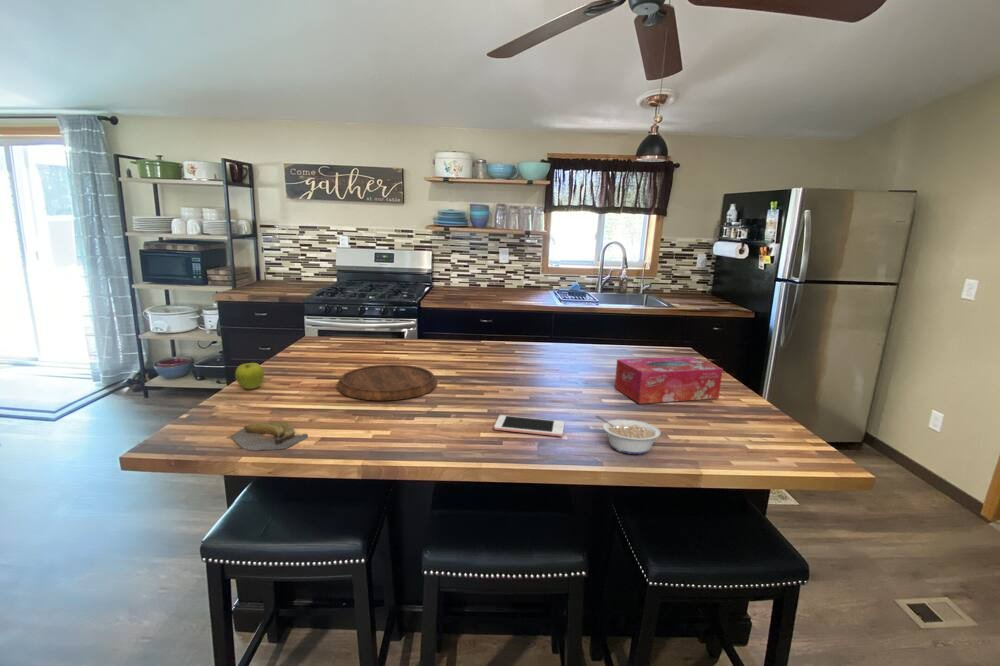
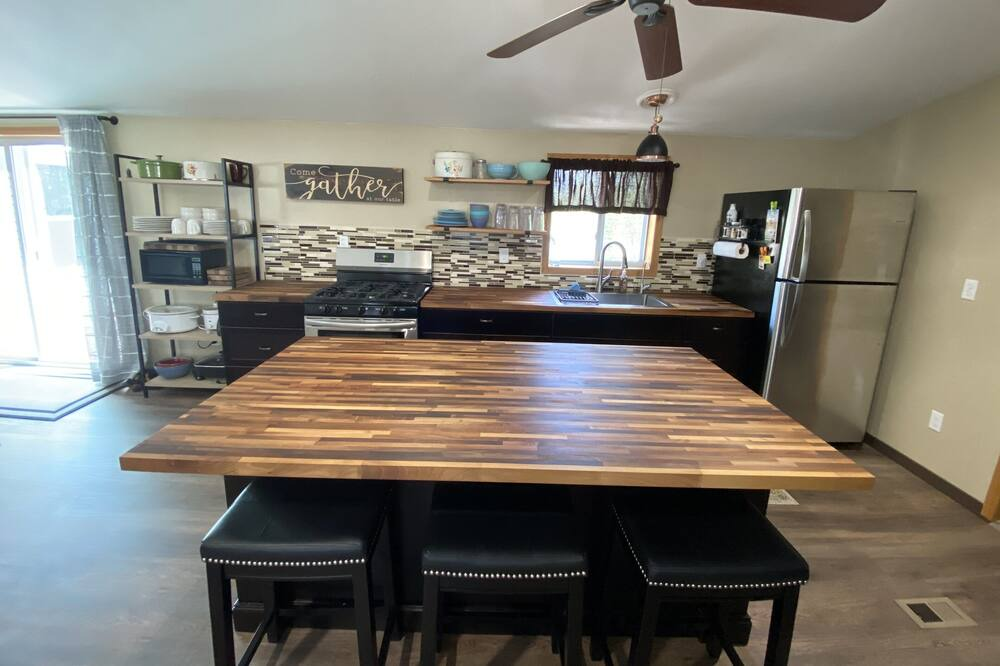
- legume (628, 436)
- cutting board (388, 380)
- fruit (249, 375)
- tissue box (667, 378)
- cell phone (529, 425)
- banana (270, 430)
